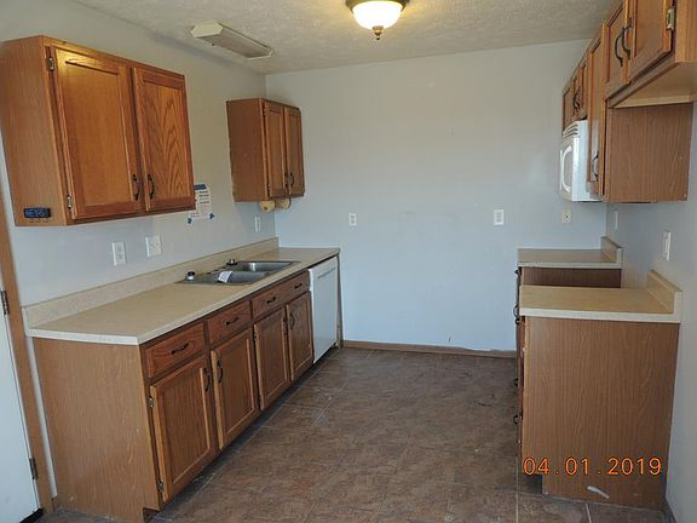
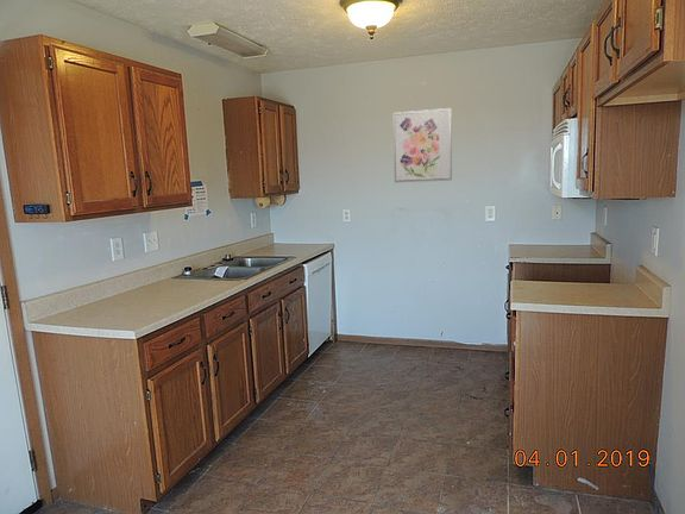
+ wall art (422, 146)
